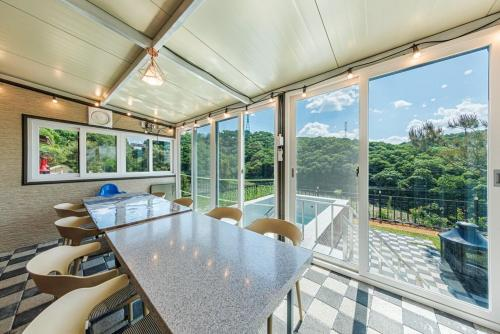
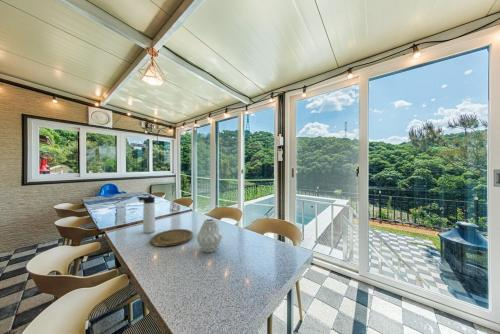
+ thermos bottle (146, 214)
+ vase (209, 234)
+ plate (172, 236)
